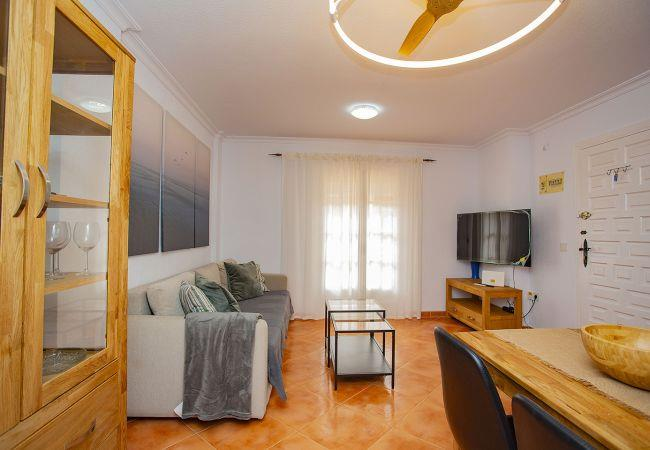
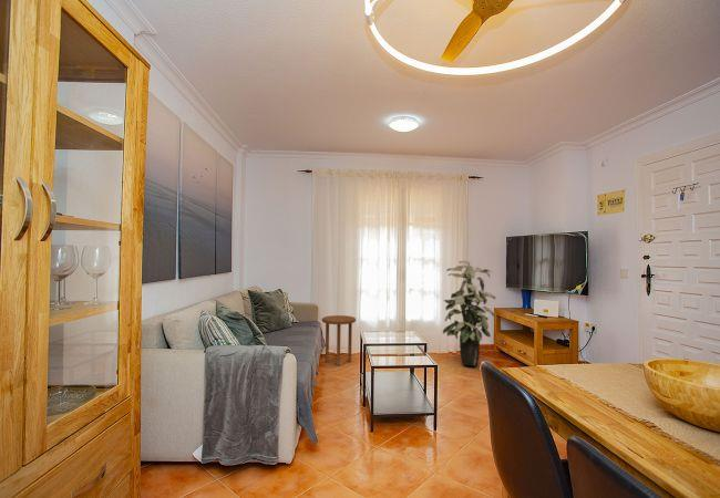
+ indoor plant (466, 311)
+ side table (338, 340)
